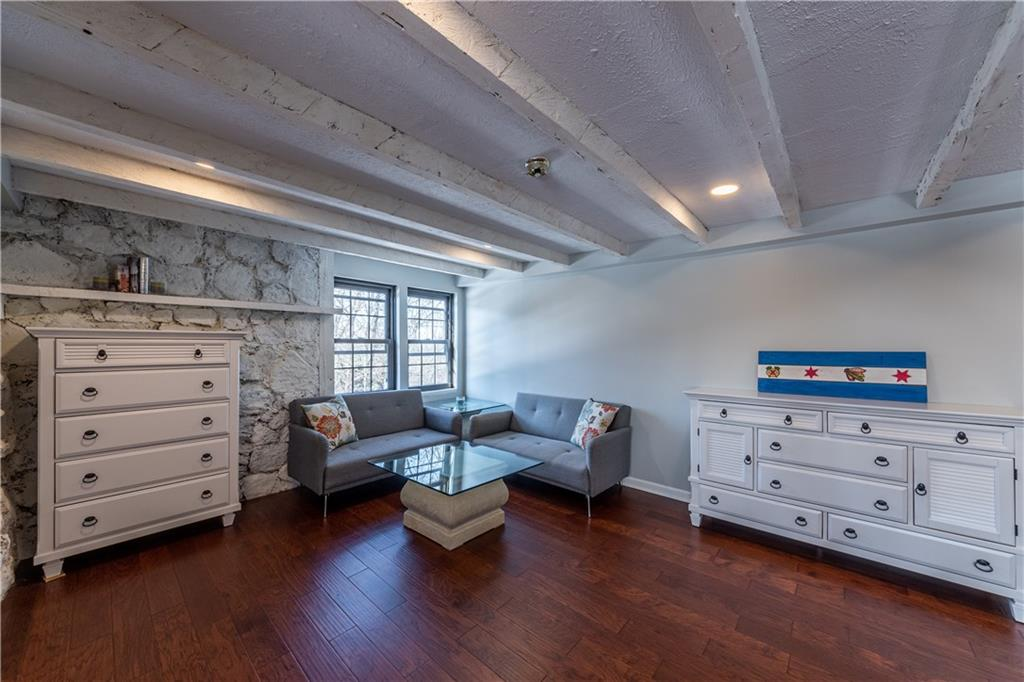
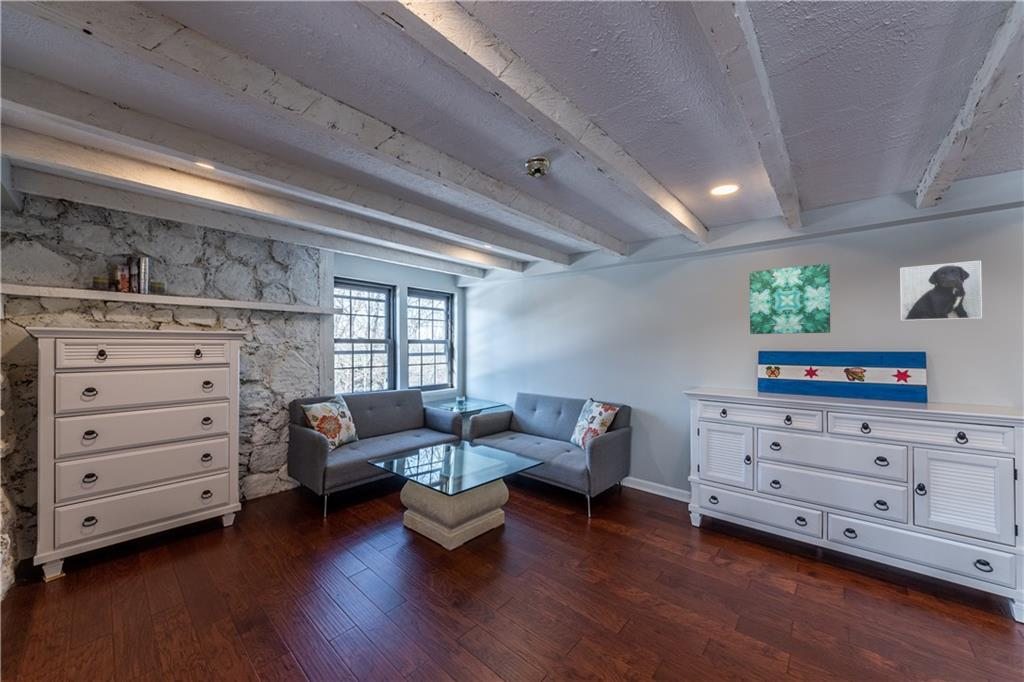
+ wall art (788, 300)
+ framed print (938, 292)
